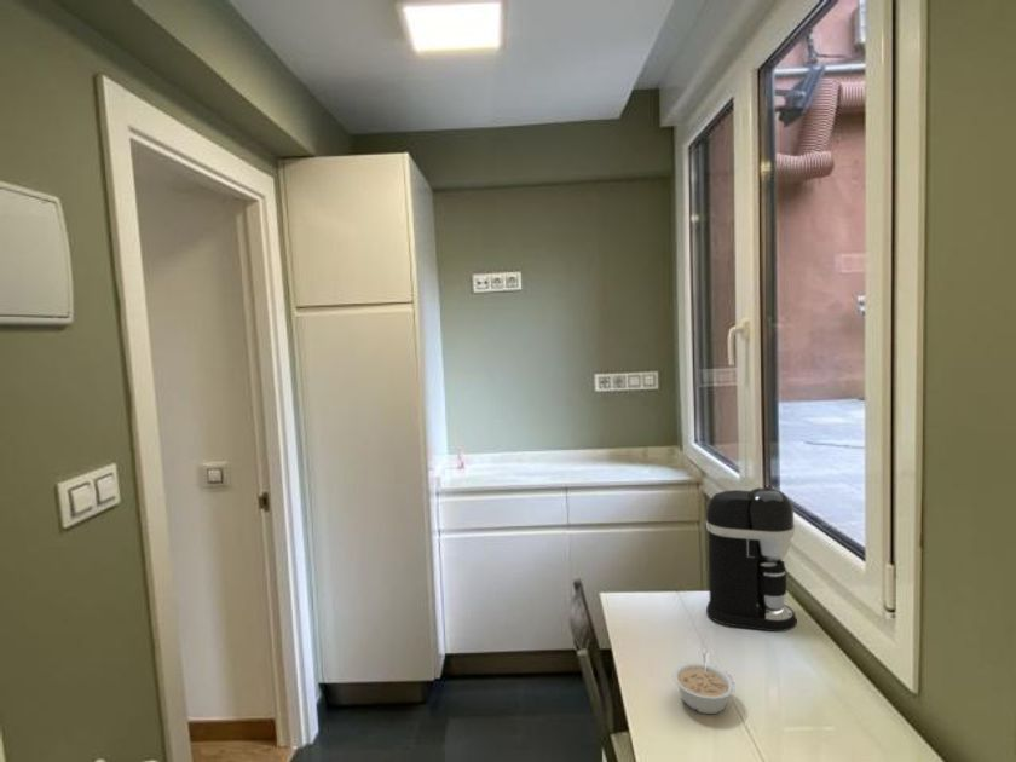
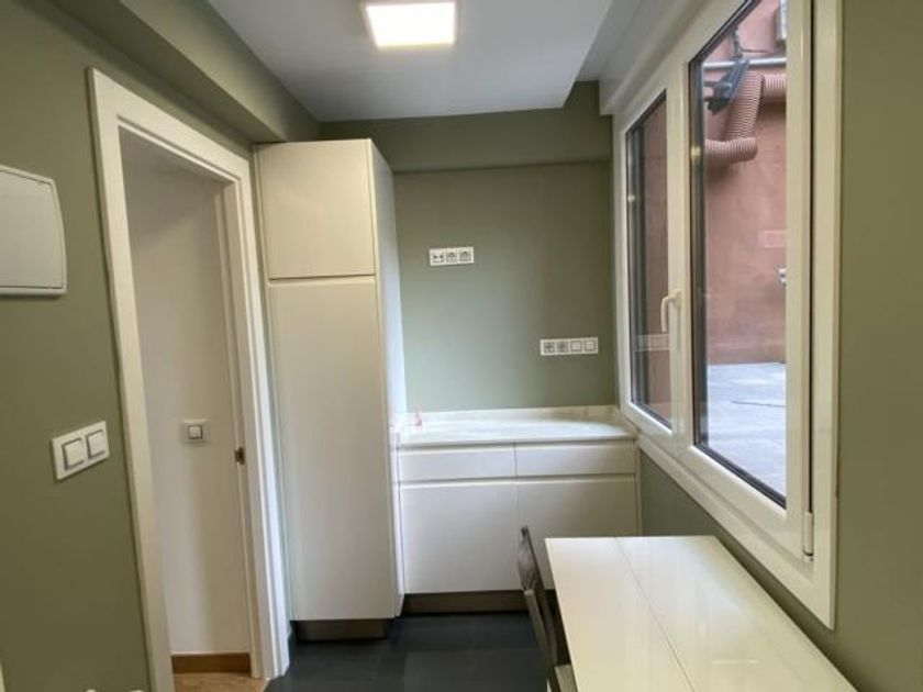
- legume (702, 686)
- coffee maker (749, 553)
